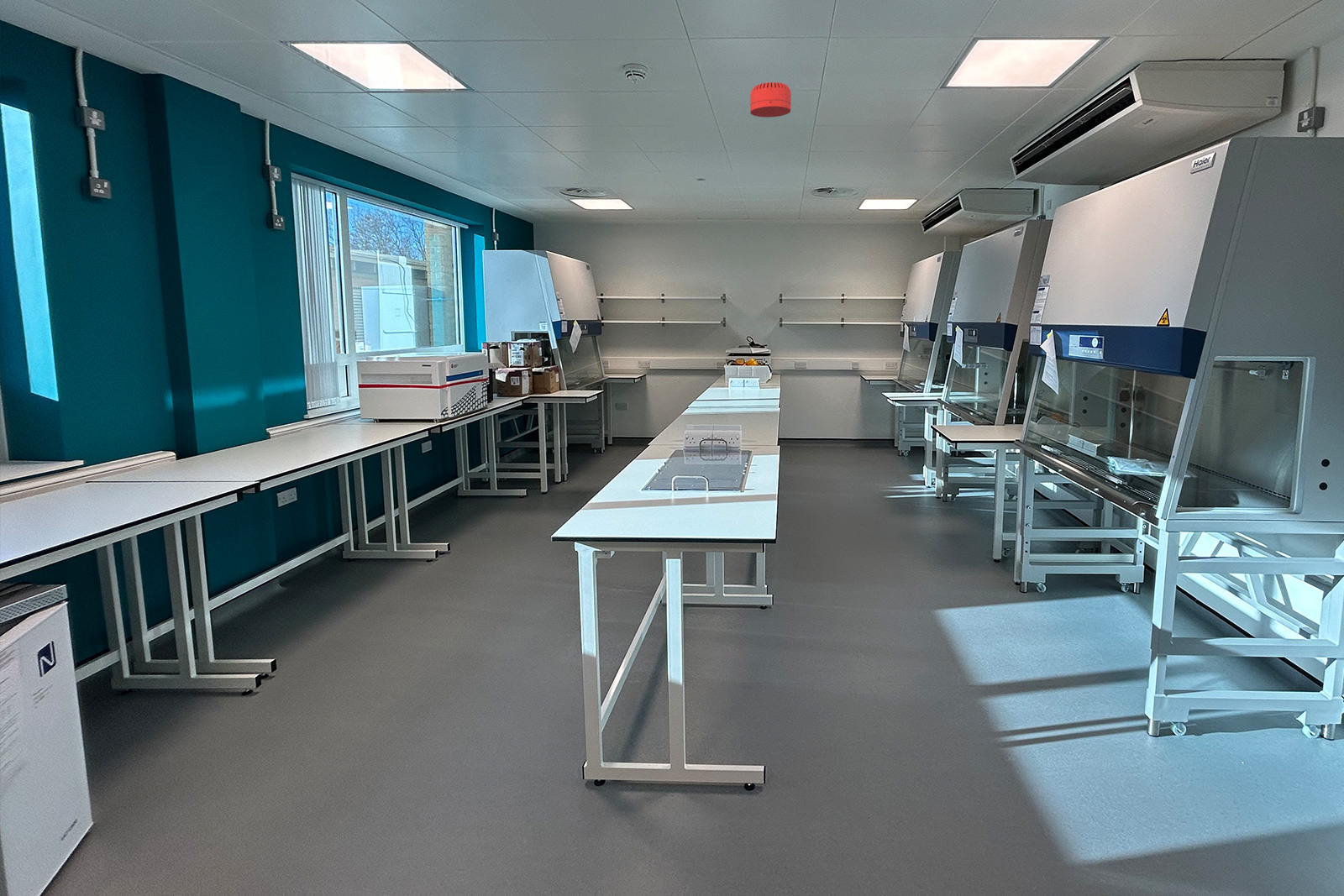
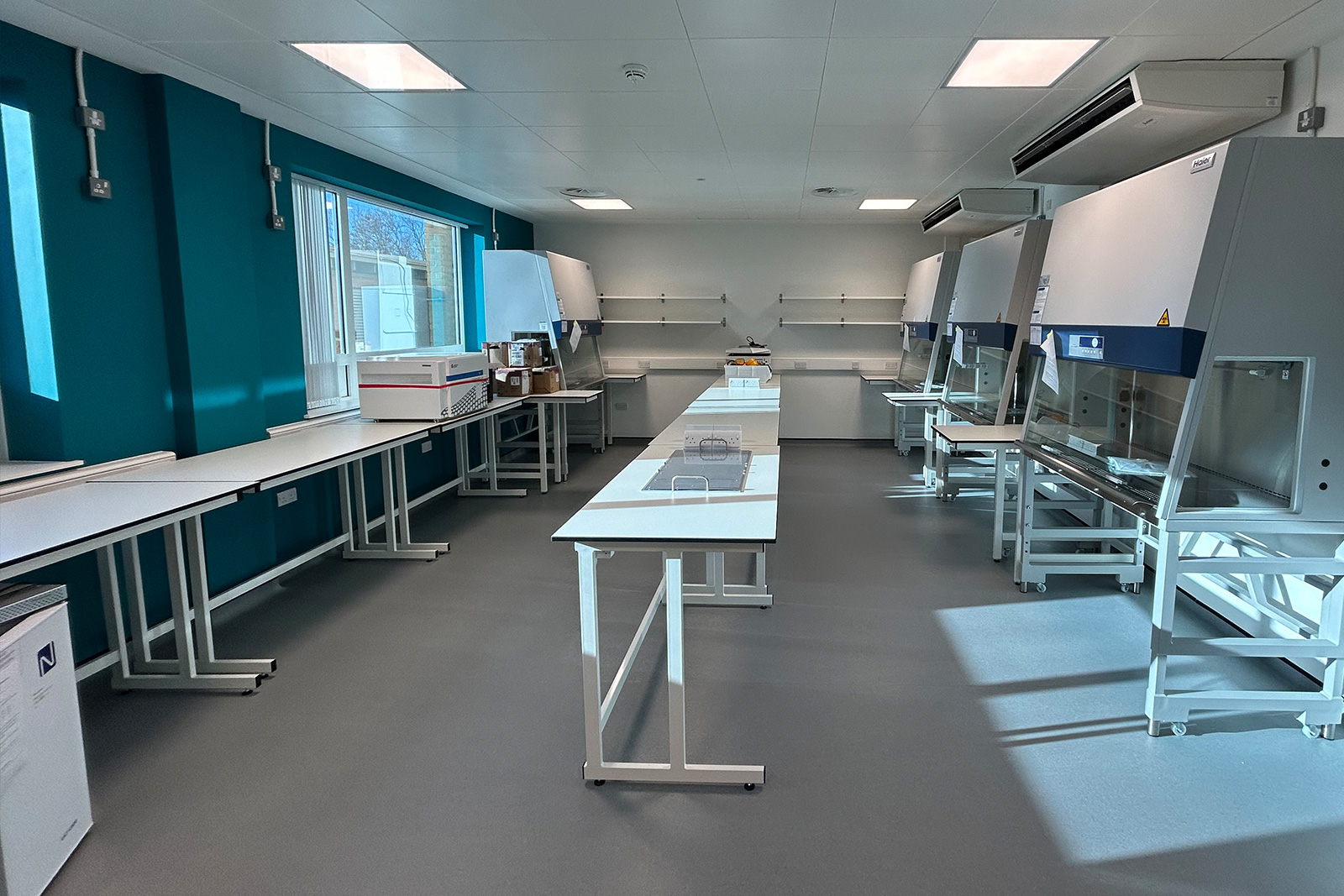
- smoke detector (770, 99)
